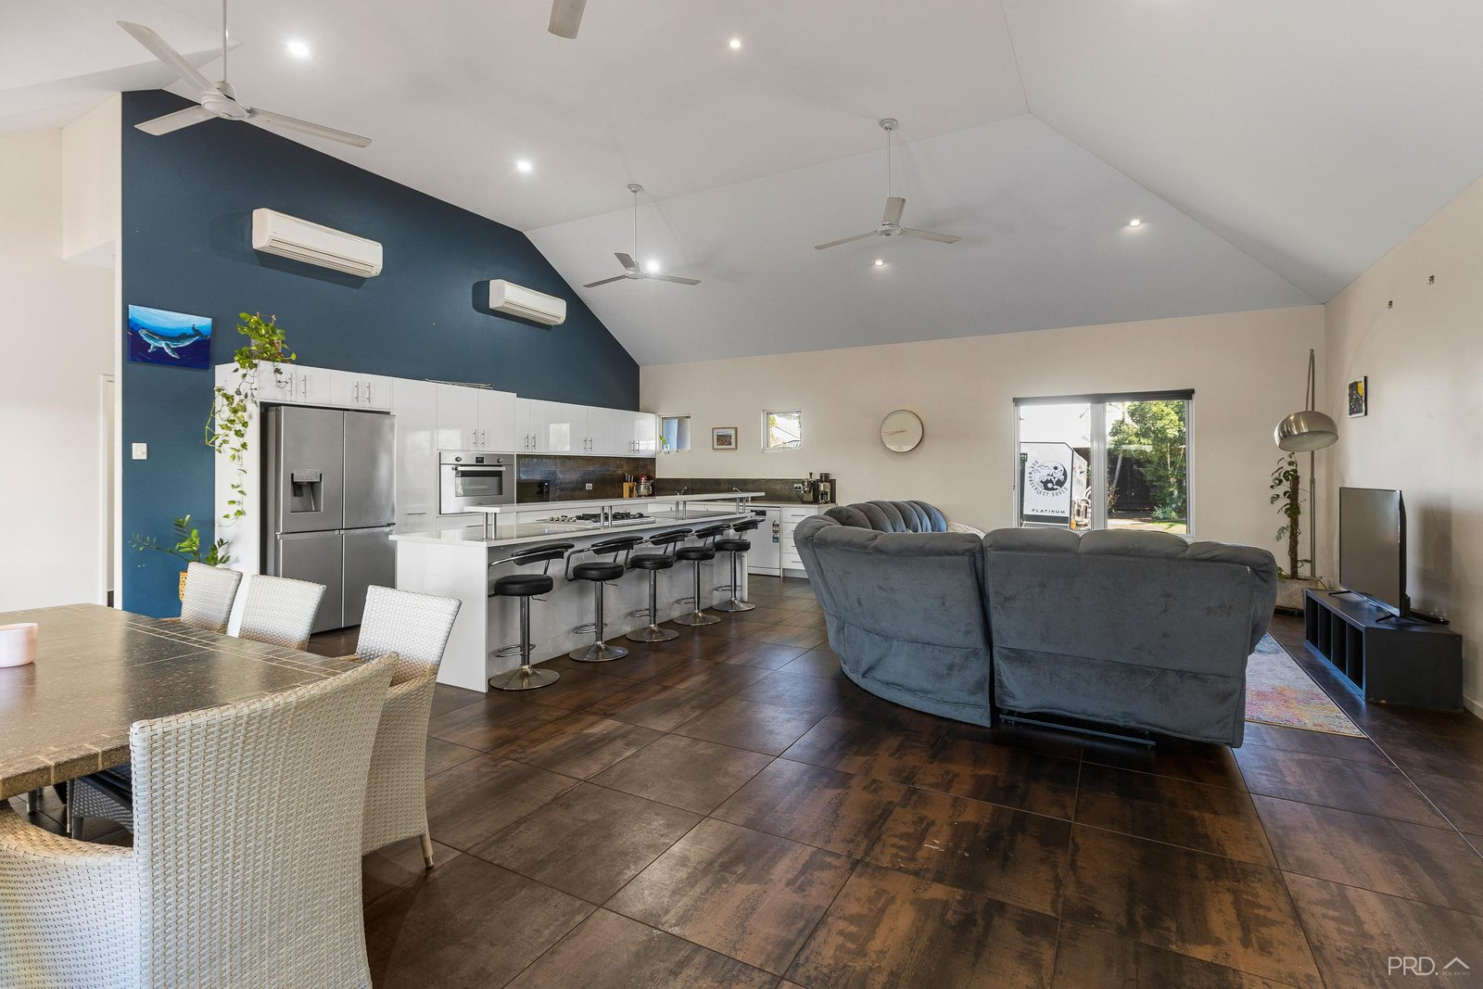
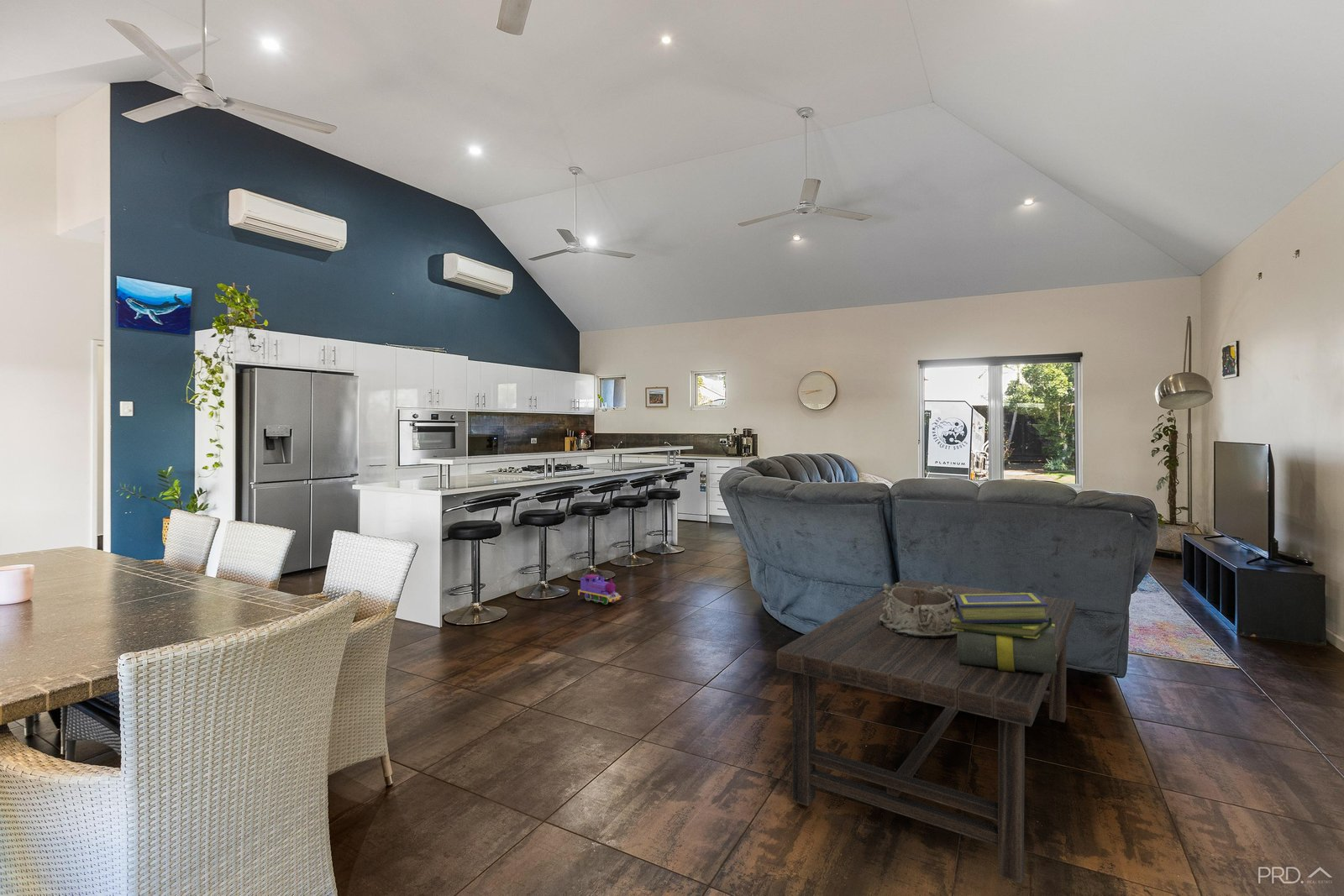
+ stack of books (1002, 628)
+ toy train (599, 589)
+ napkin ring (921, 607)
+ coffee table (947, 688)
